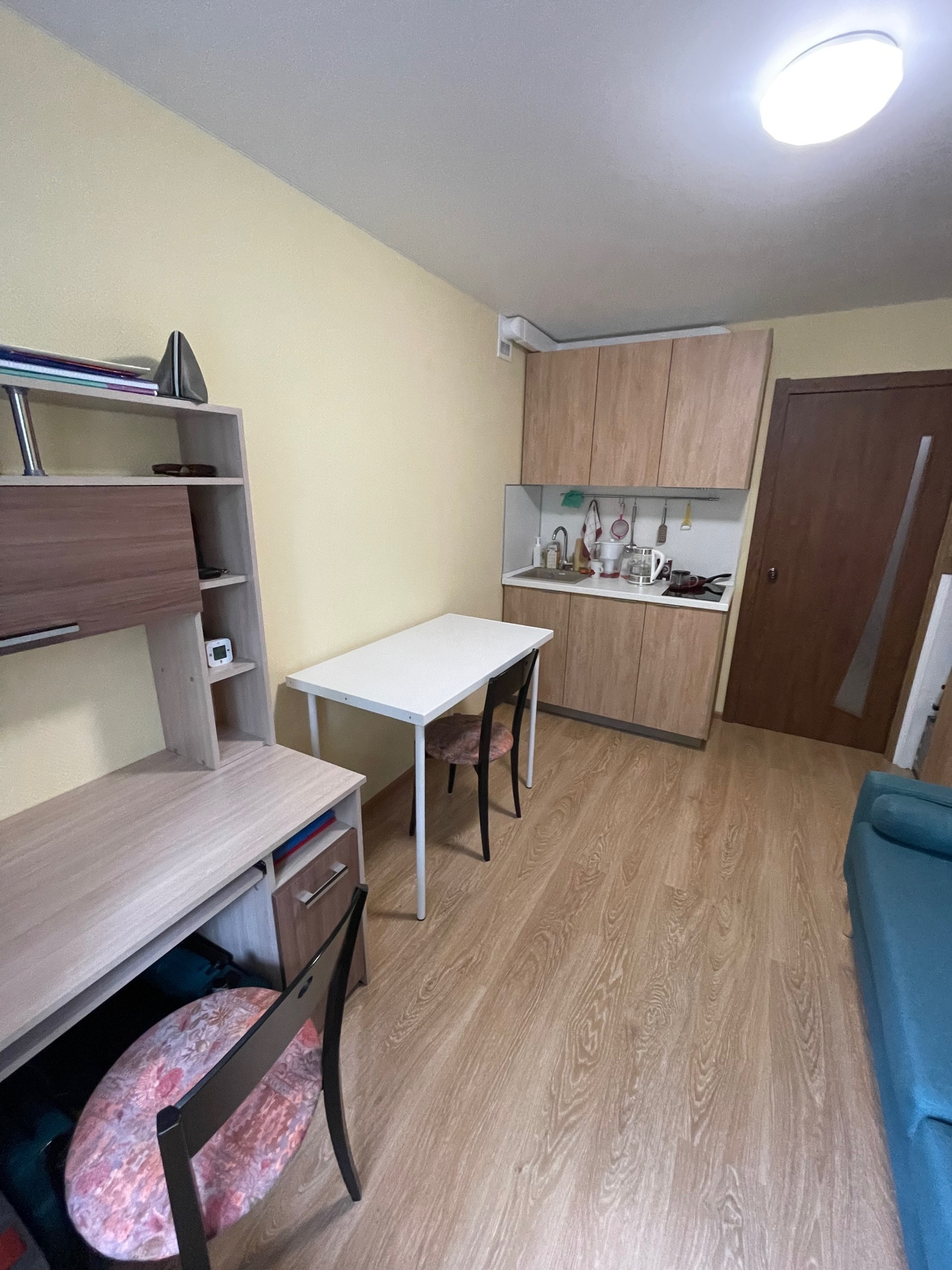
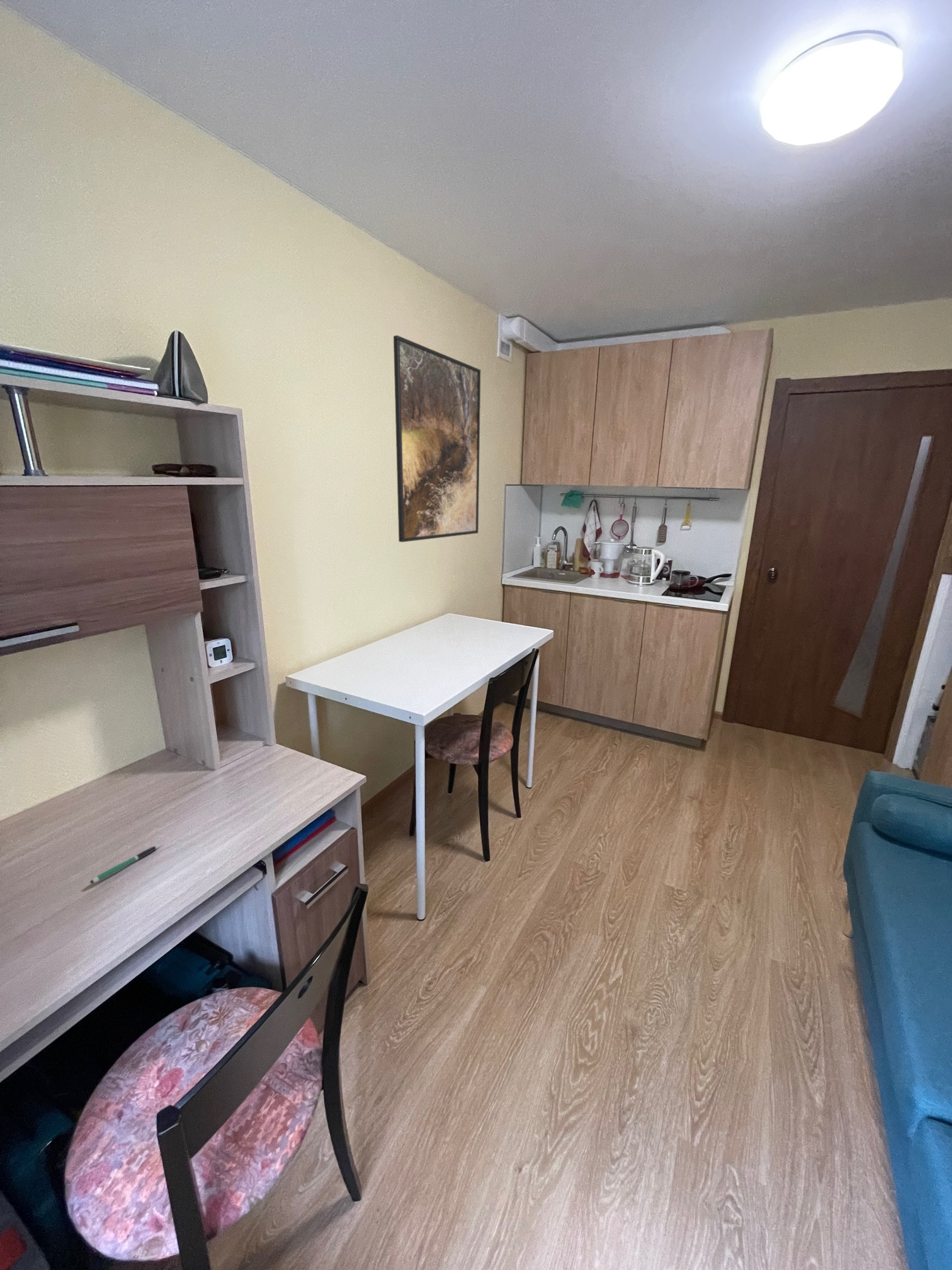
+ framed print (442, 450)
+ pen (127, 862)
